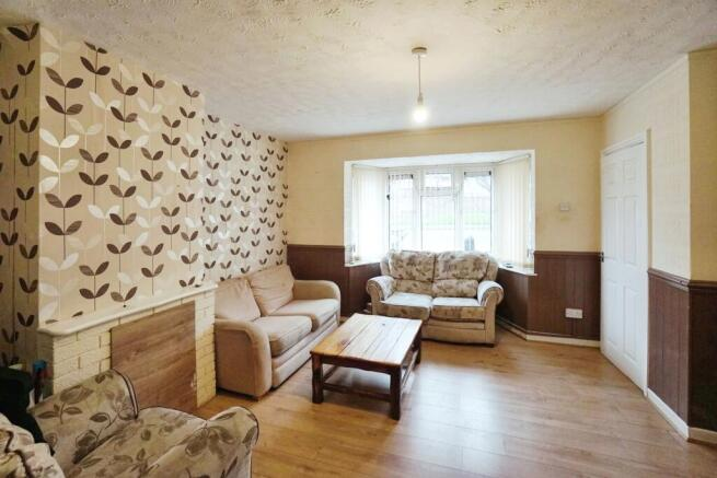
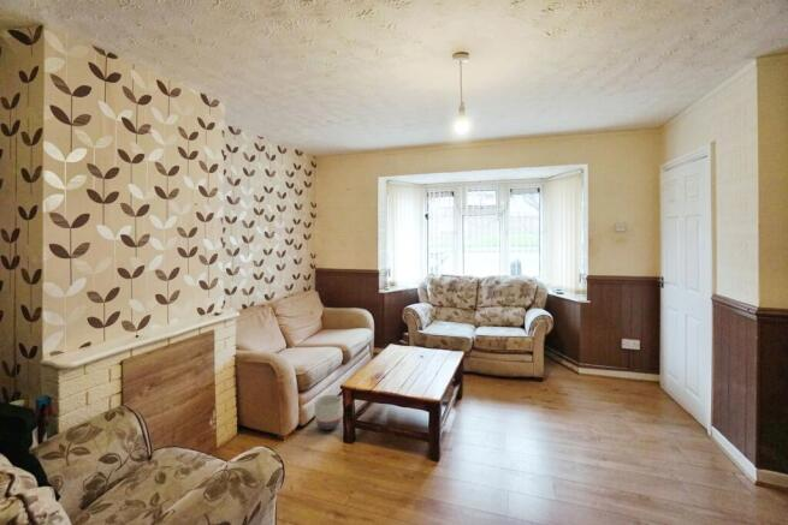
+ planter (328, 413)
